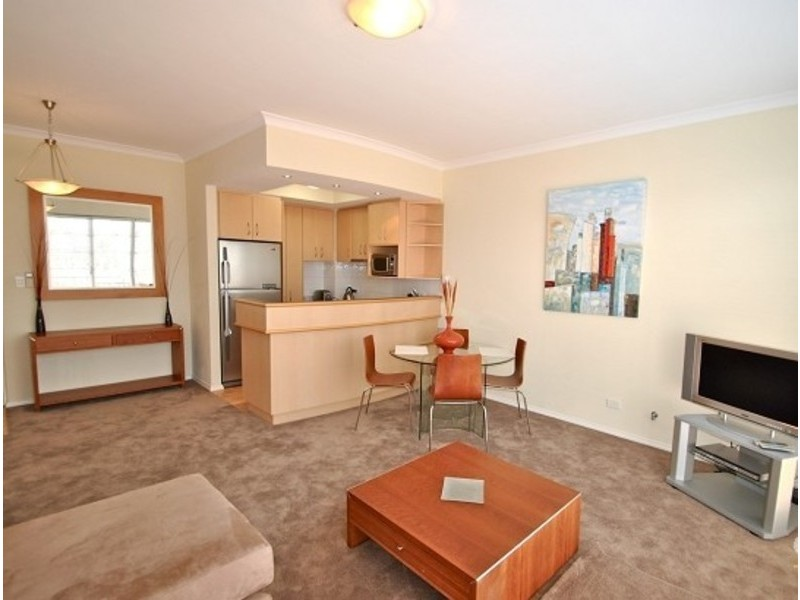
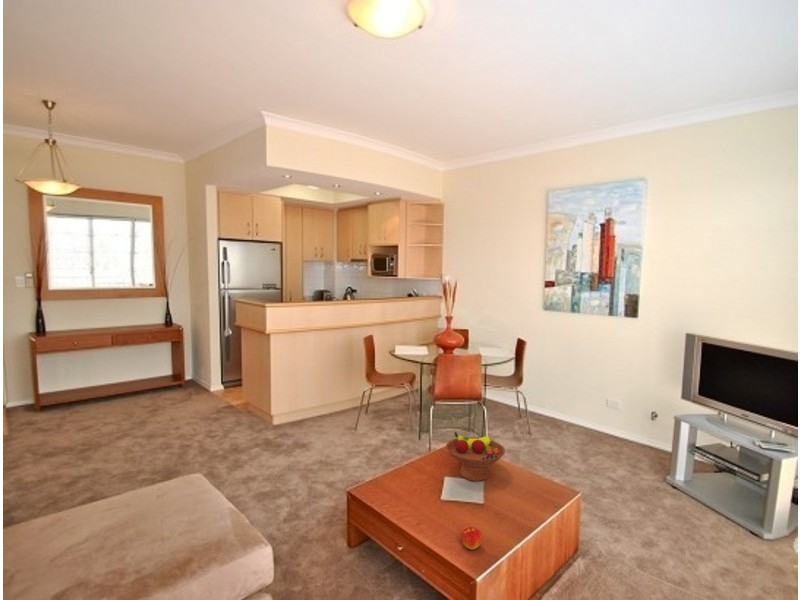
+ fruit bowl (475, 456)
+ apple (471, 537)
